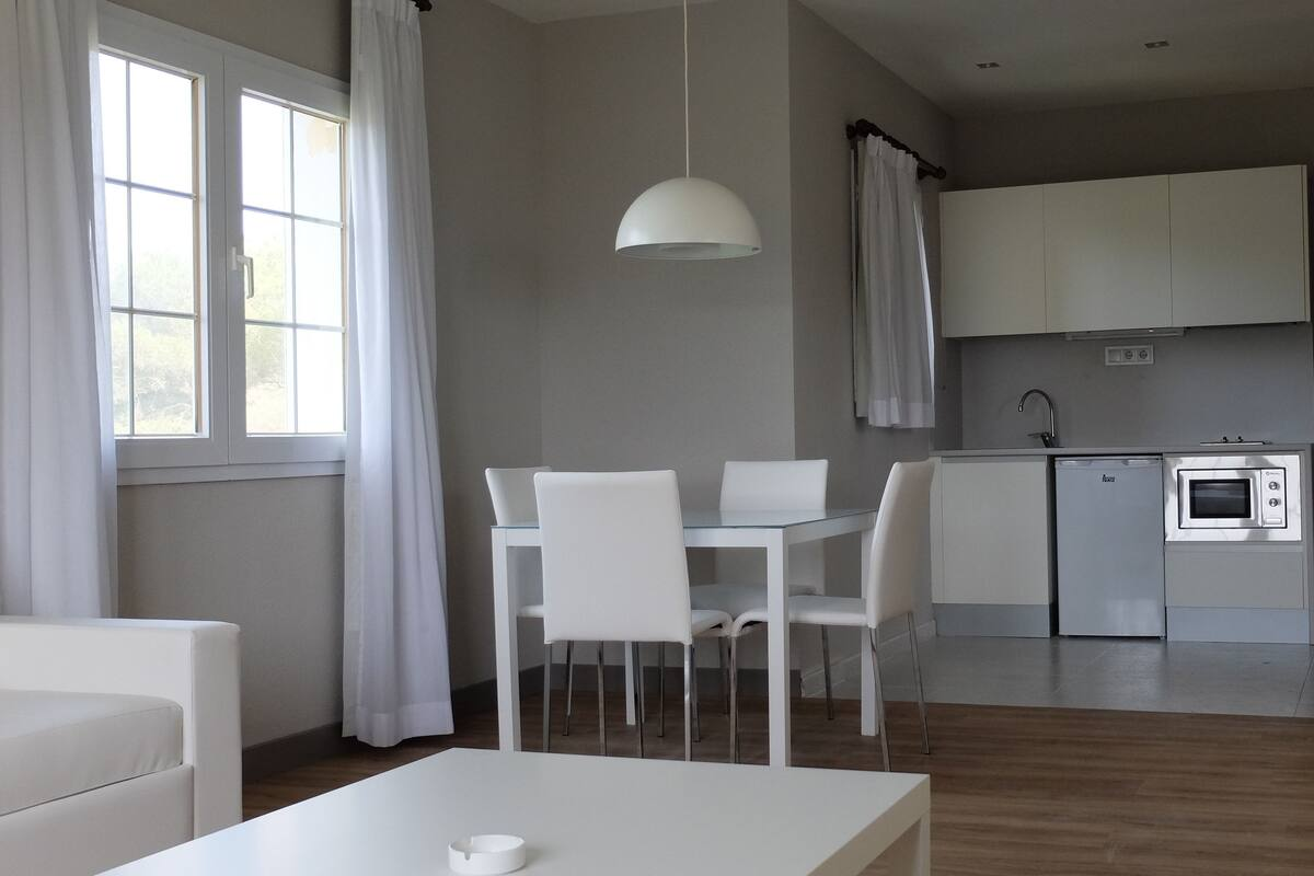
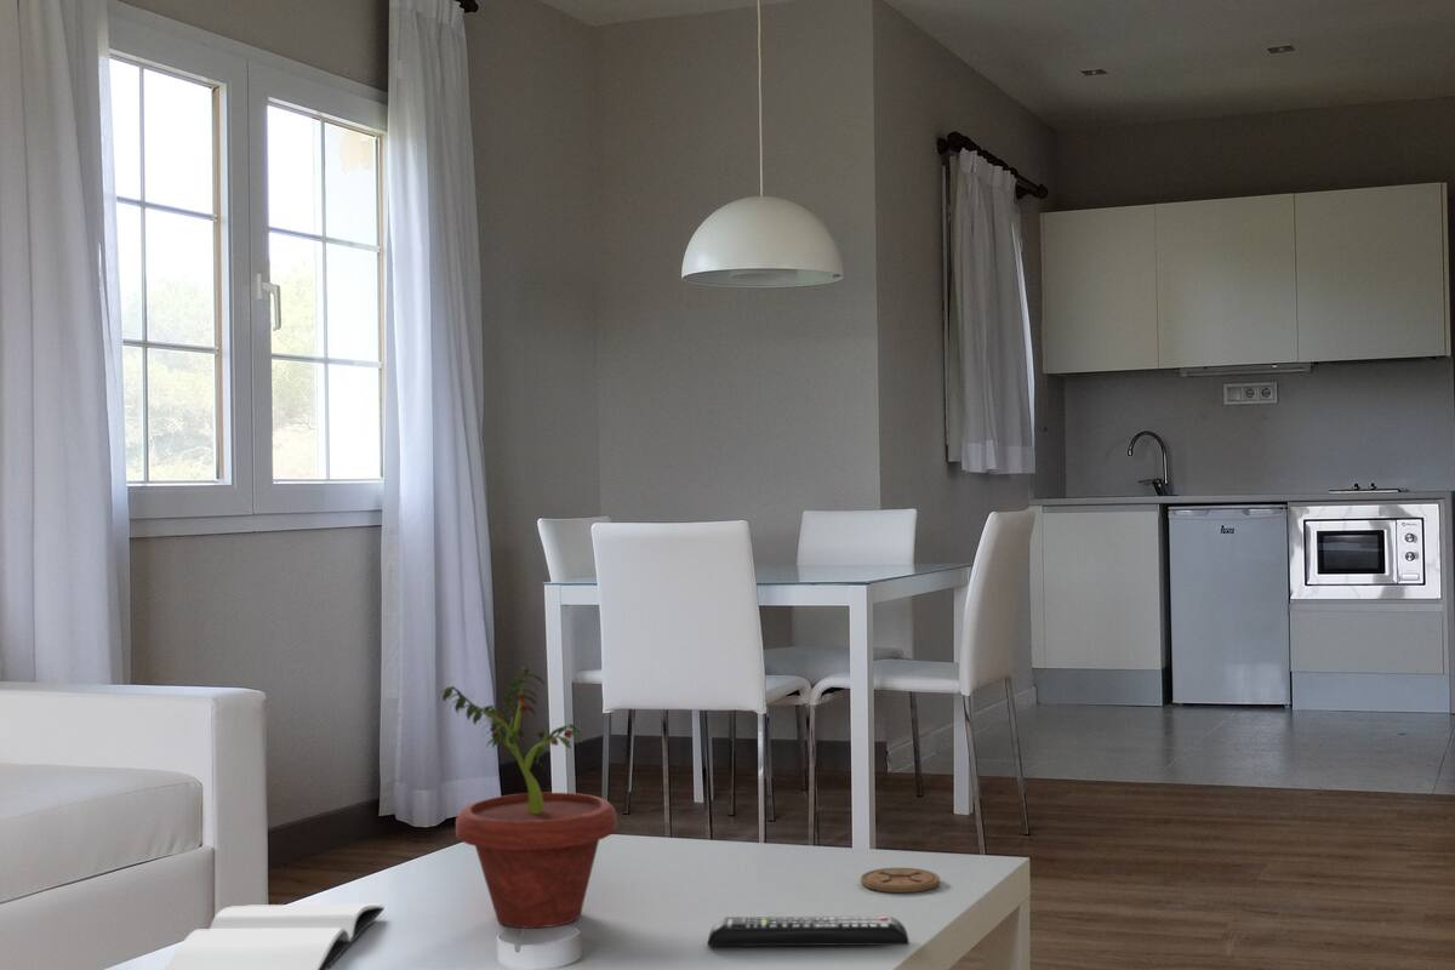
+ potted plant (530, 789)
+ coaster (900, 879)
+ book (279, 934)
+ remote control (808, 931)
